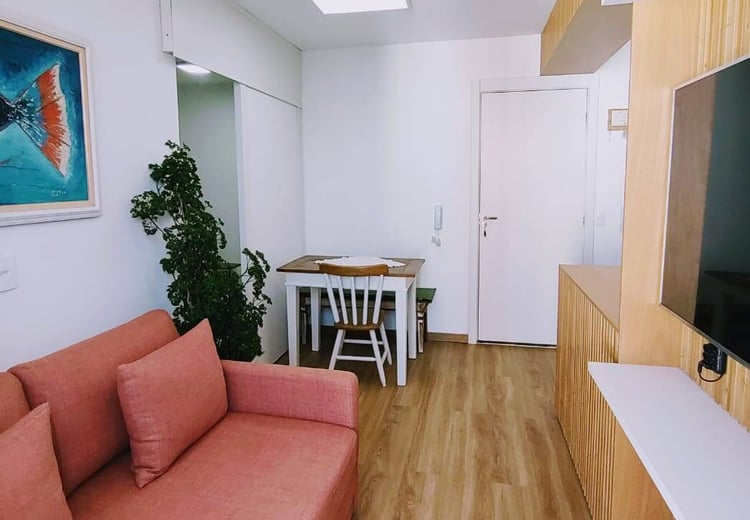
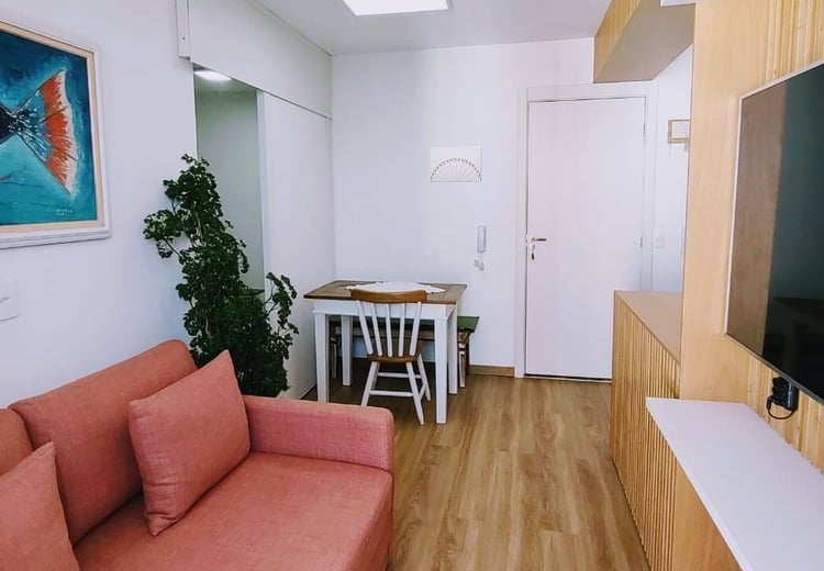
+ wall art (455, 164)
